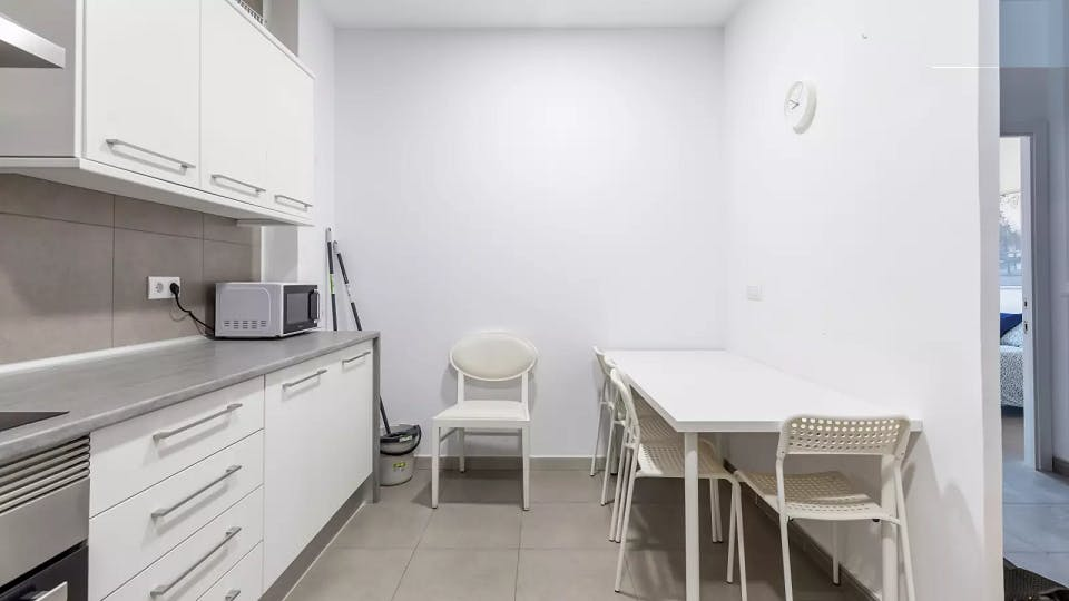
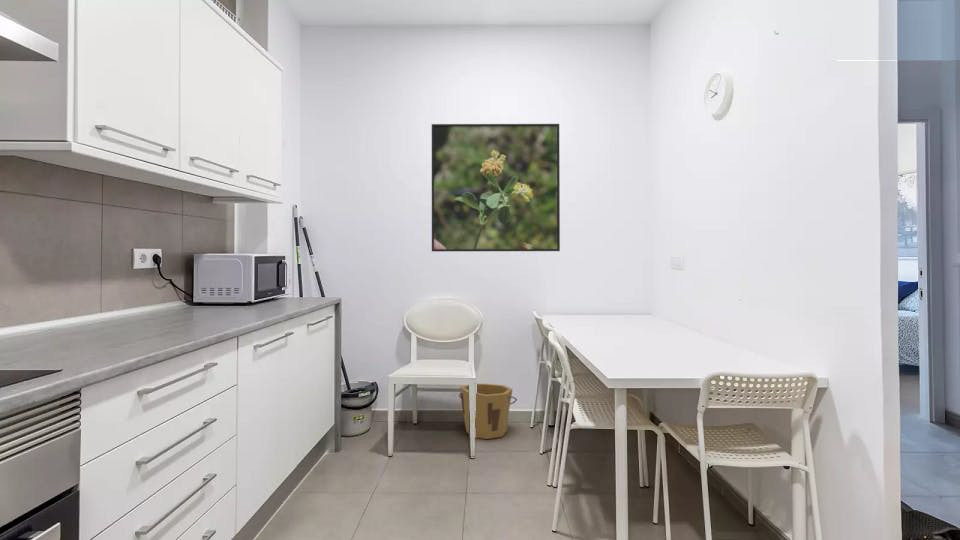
+ bucket (487, 408)
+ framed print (495, 187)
